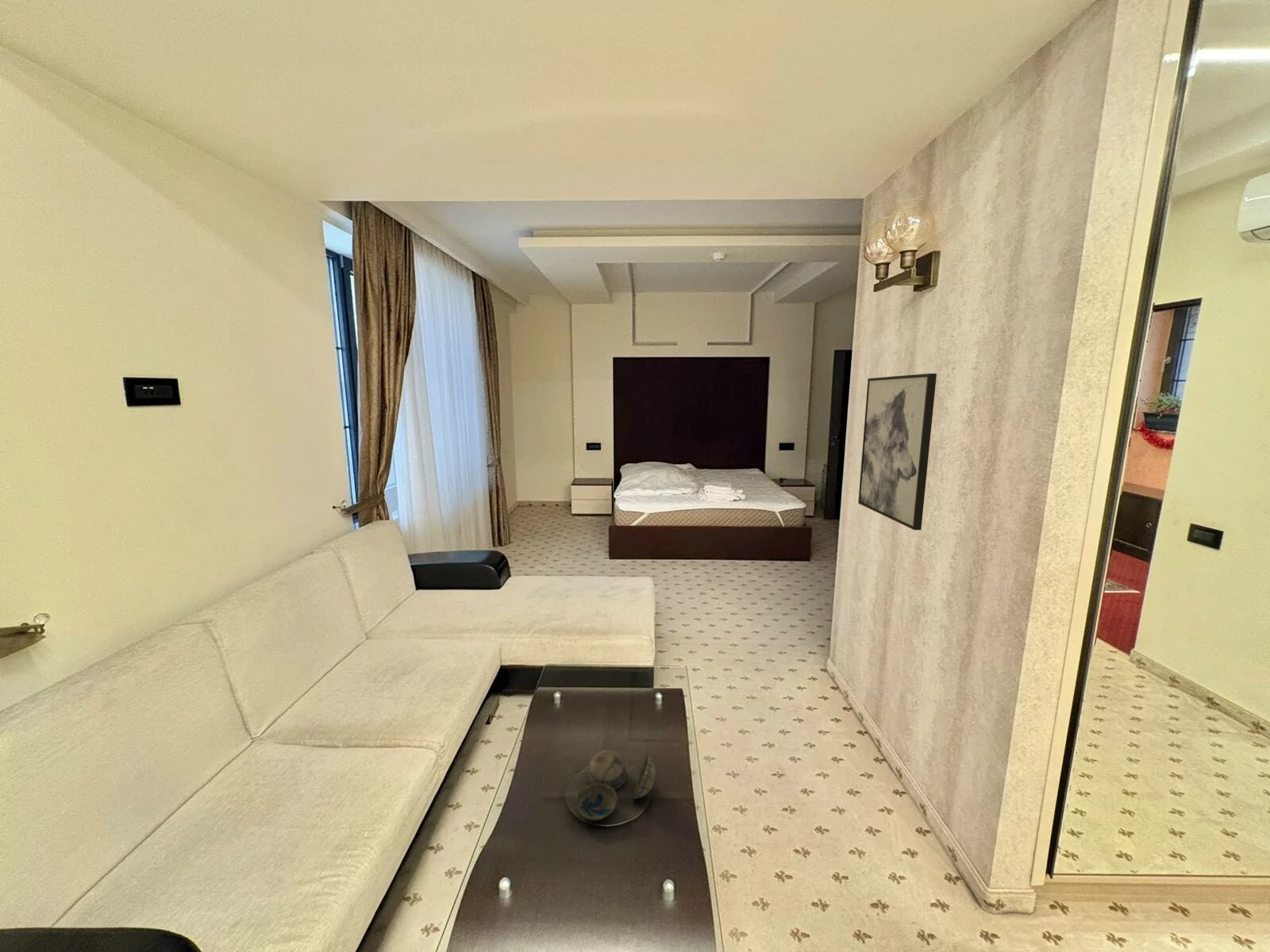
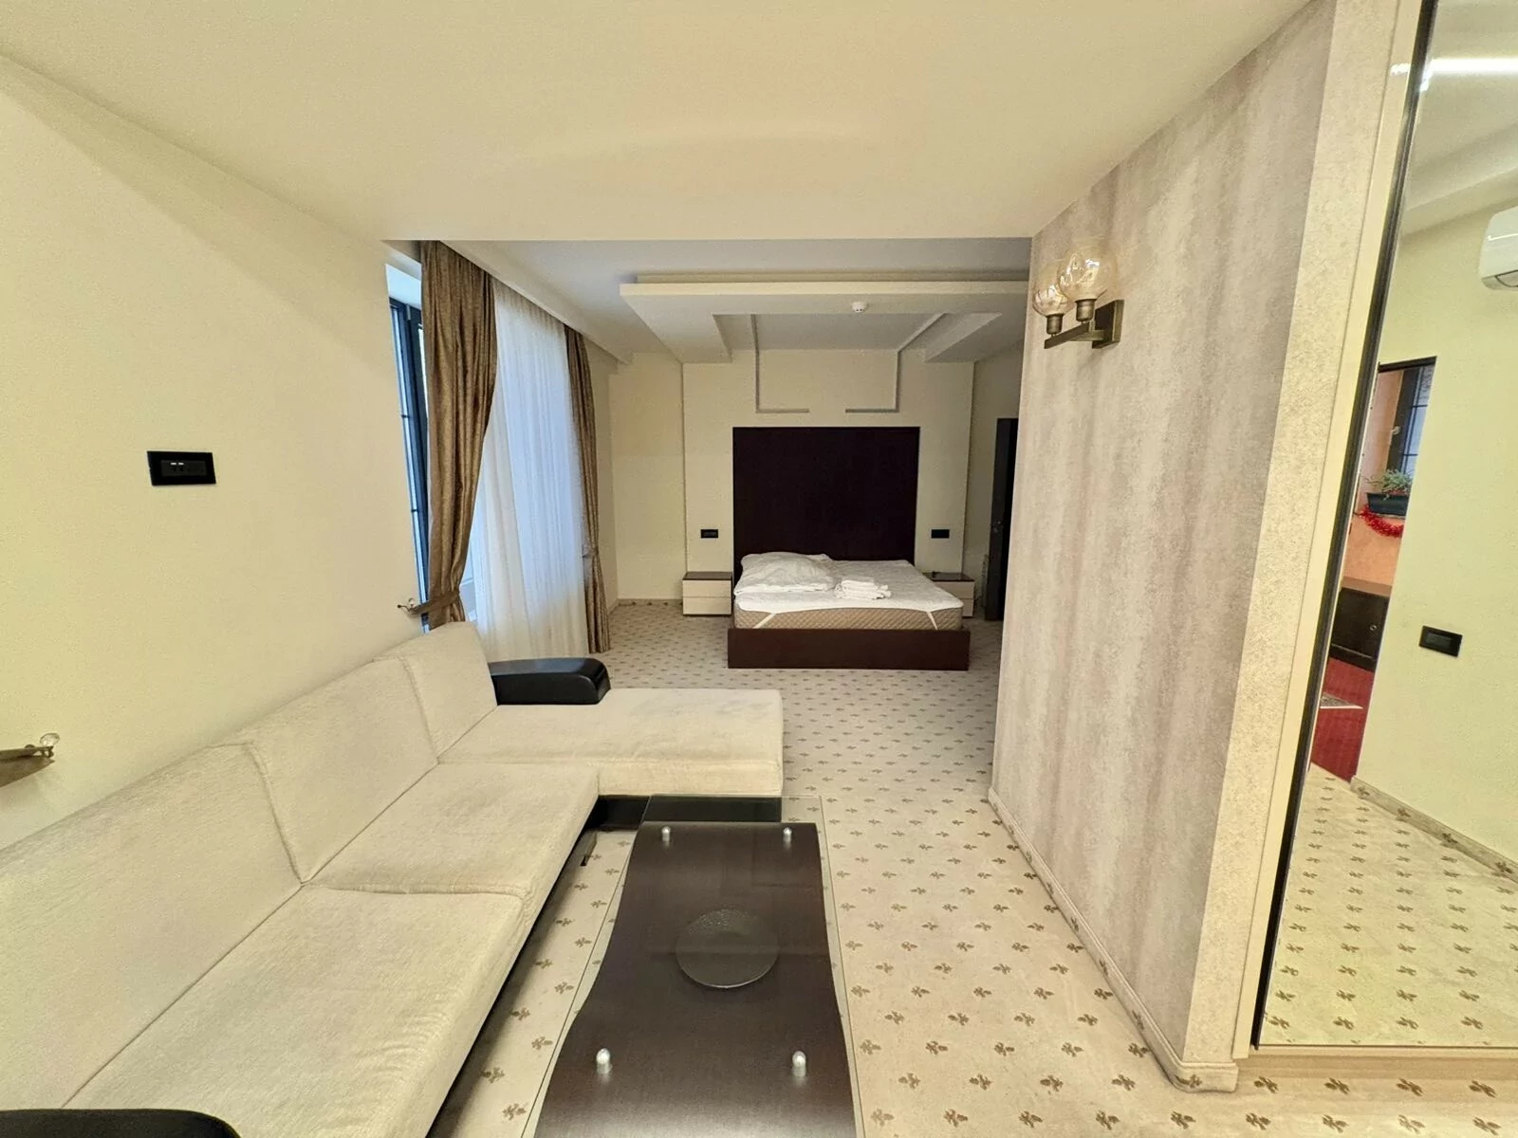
- wall art (891, 447)
- decorative bowl (612, 774)
